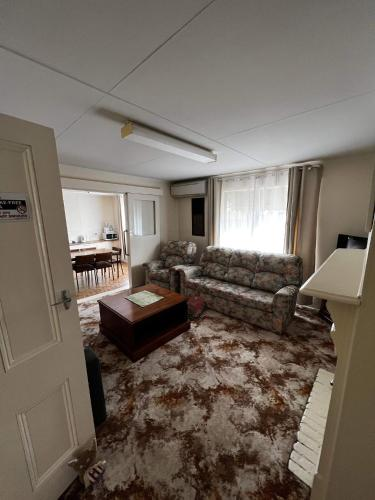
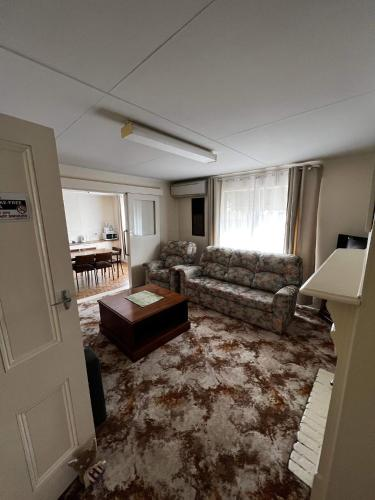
- backpack (193, 307)
